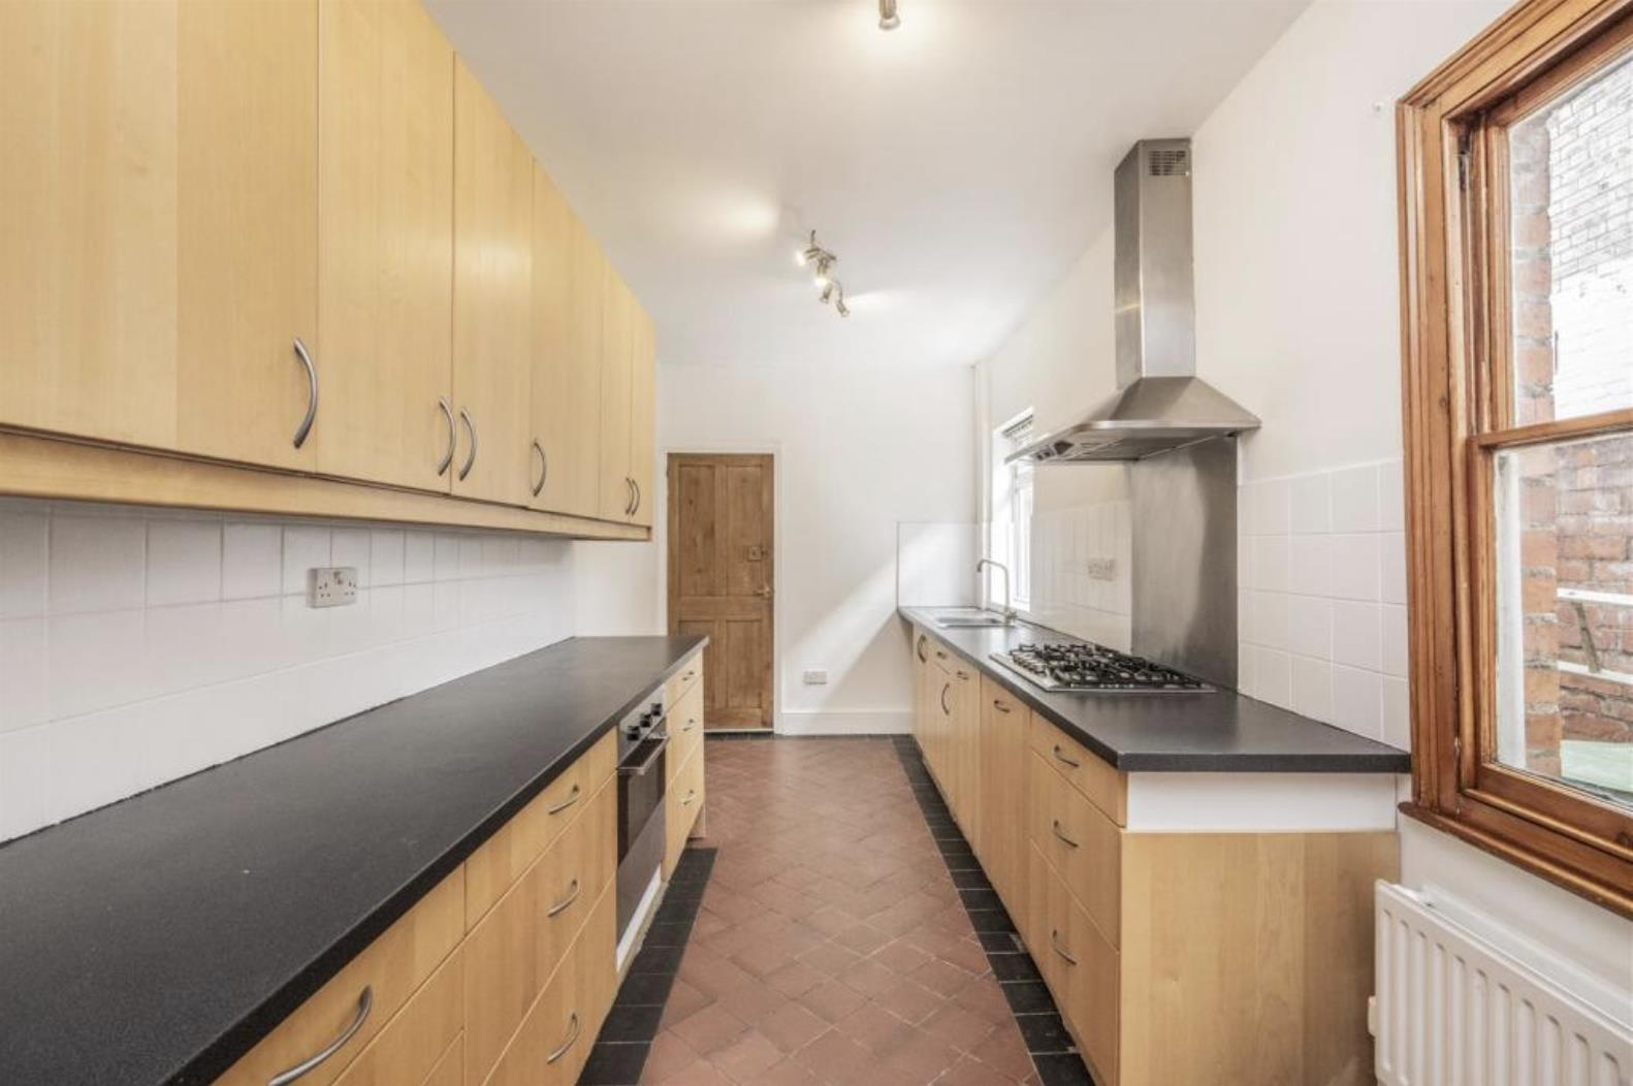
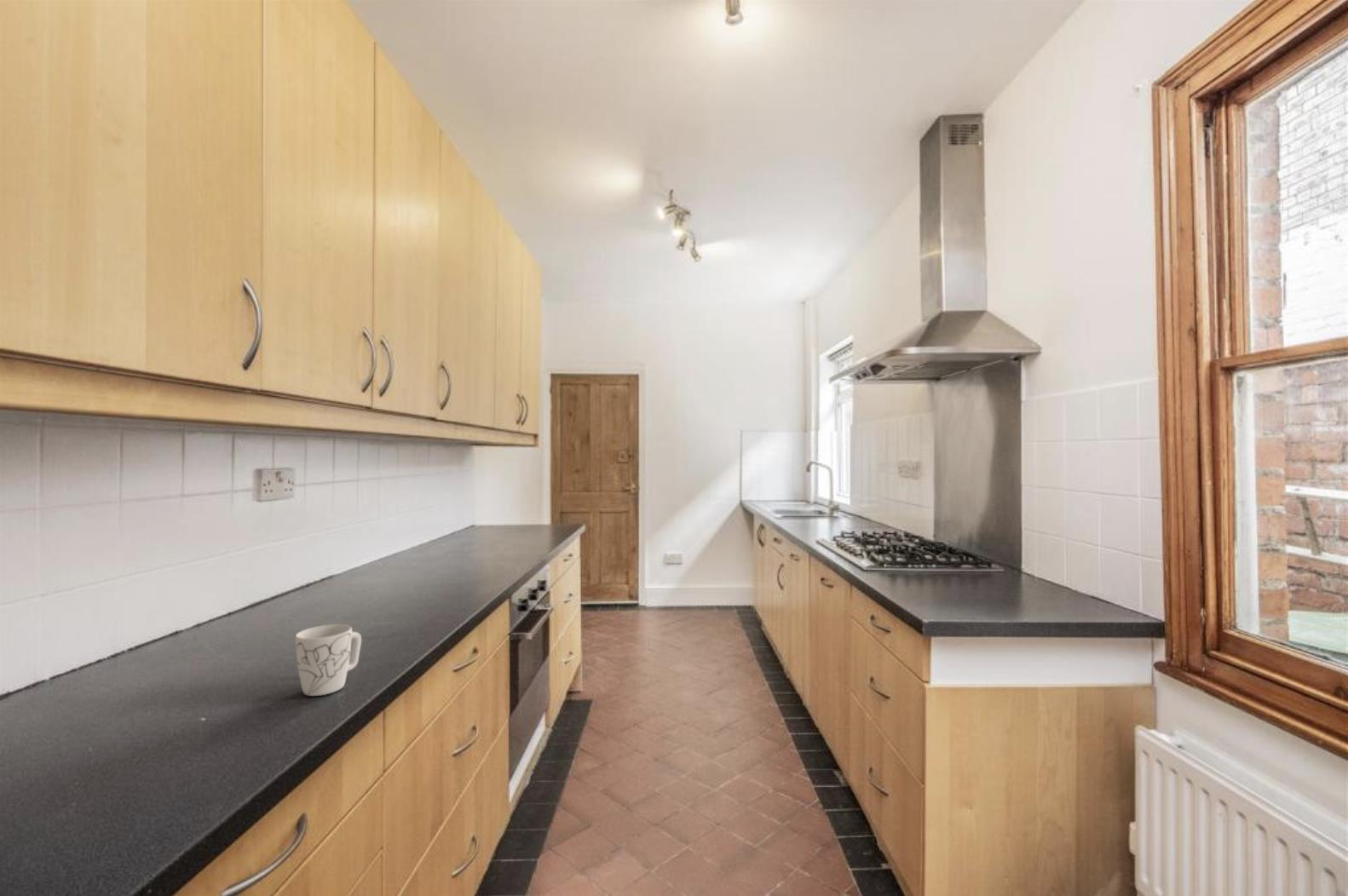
+ mug (331, 657)
